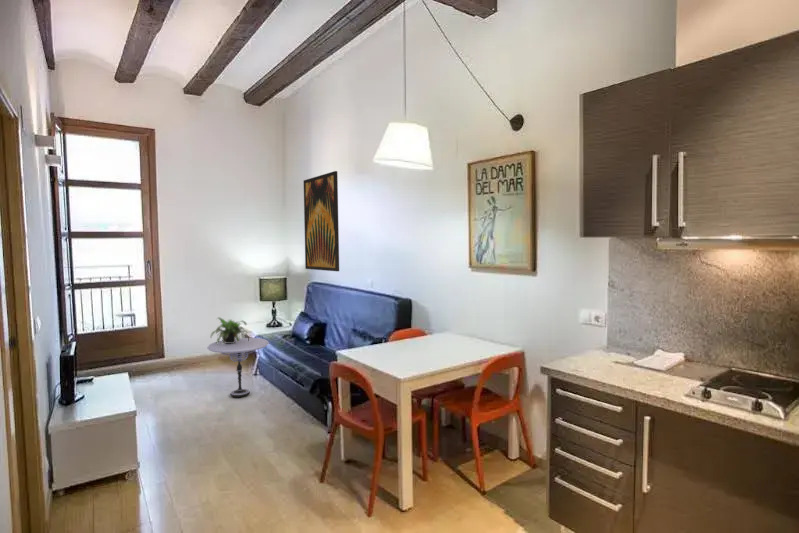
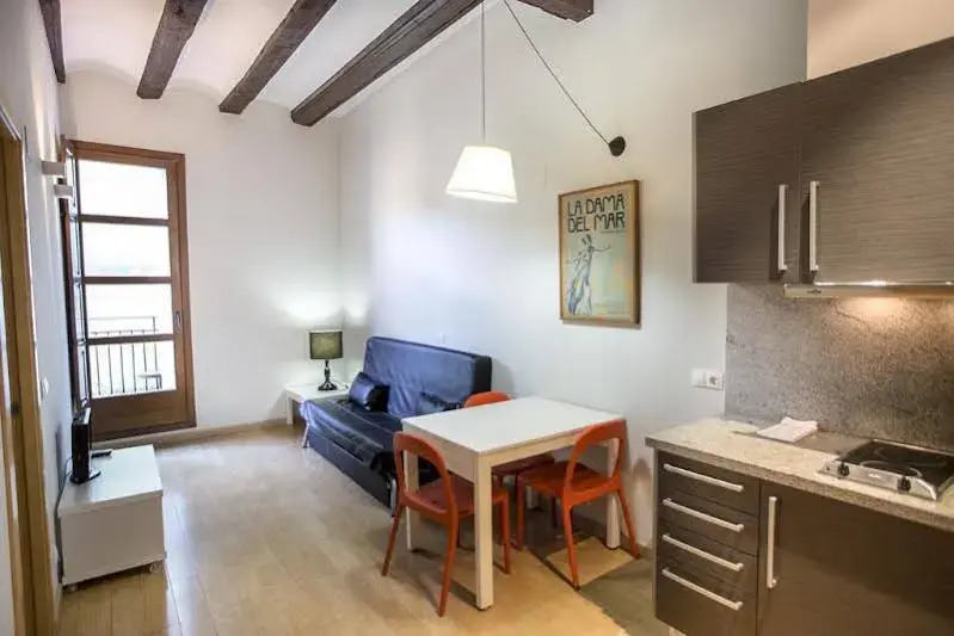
- wall art (320, 223)
- side table (239, 369)
- potted plant (227, 329)
